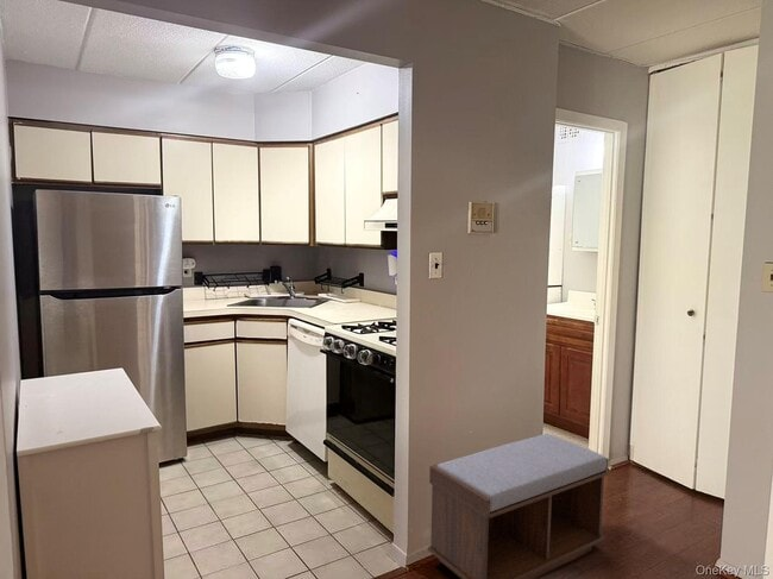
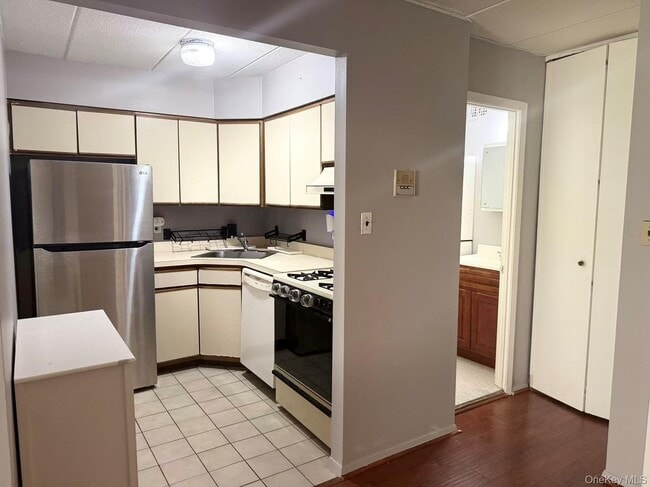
- bench (520, 506)
